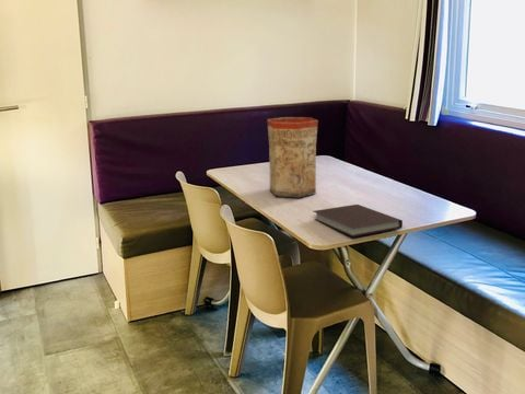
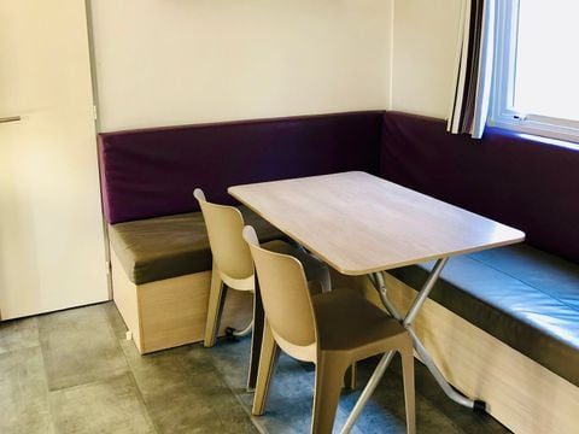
- notebook (355, 219)
- vase (292, 157)
